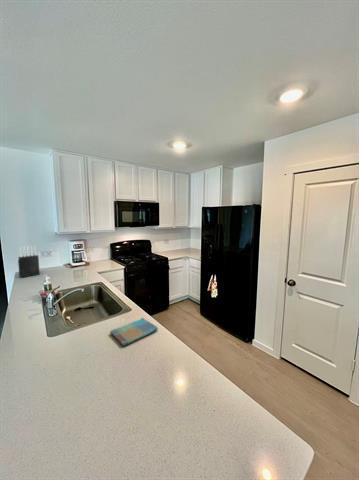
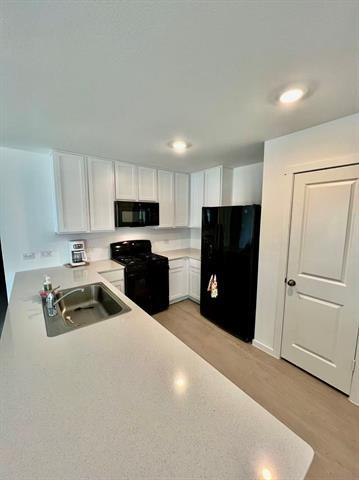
- knife block (28, 260)
- dish towel (134, 330)
